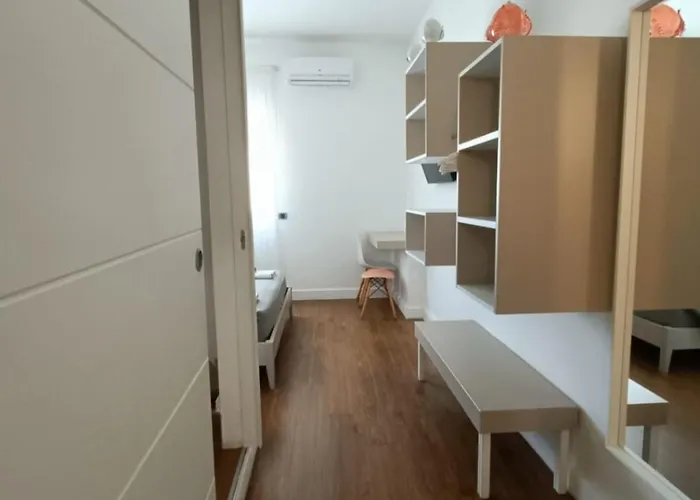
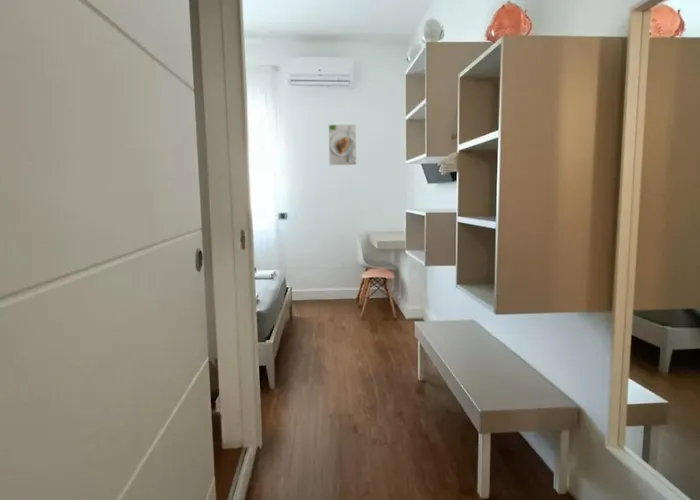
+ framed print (342, 145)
